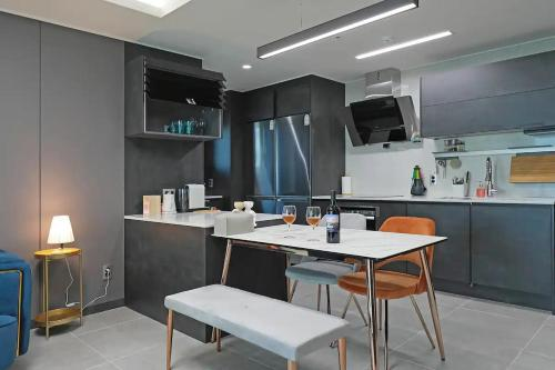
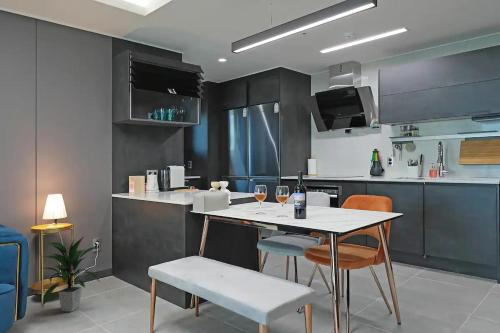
+ indoor plant (67, 272)
